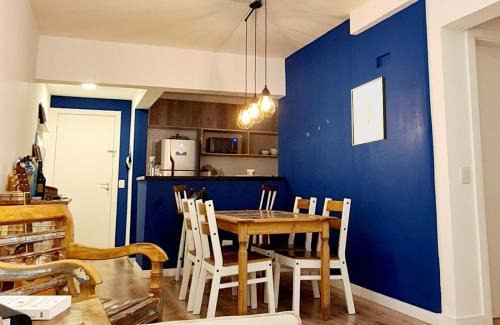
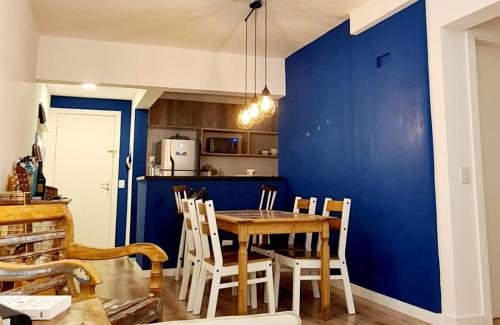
- wall art (367, 113)
